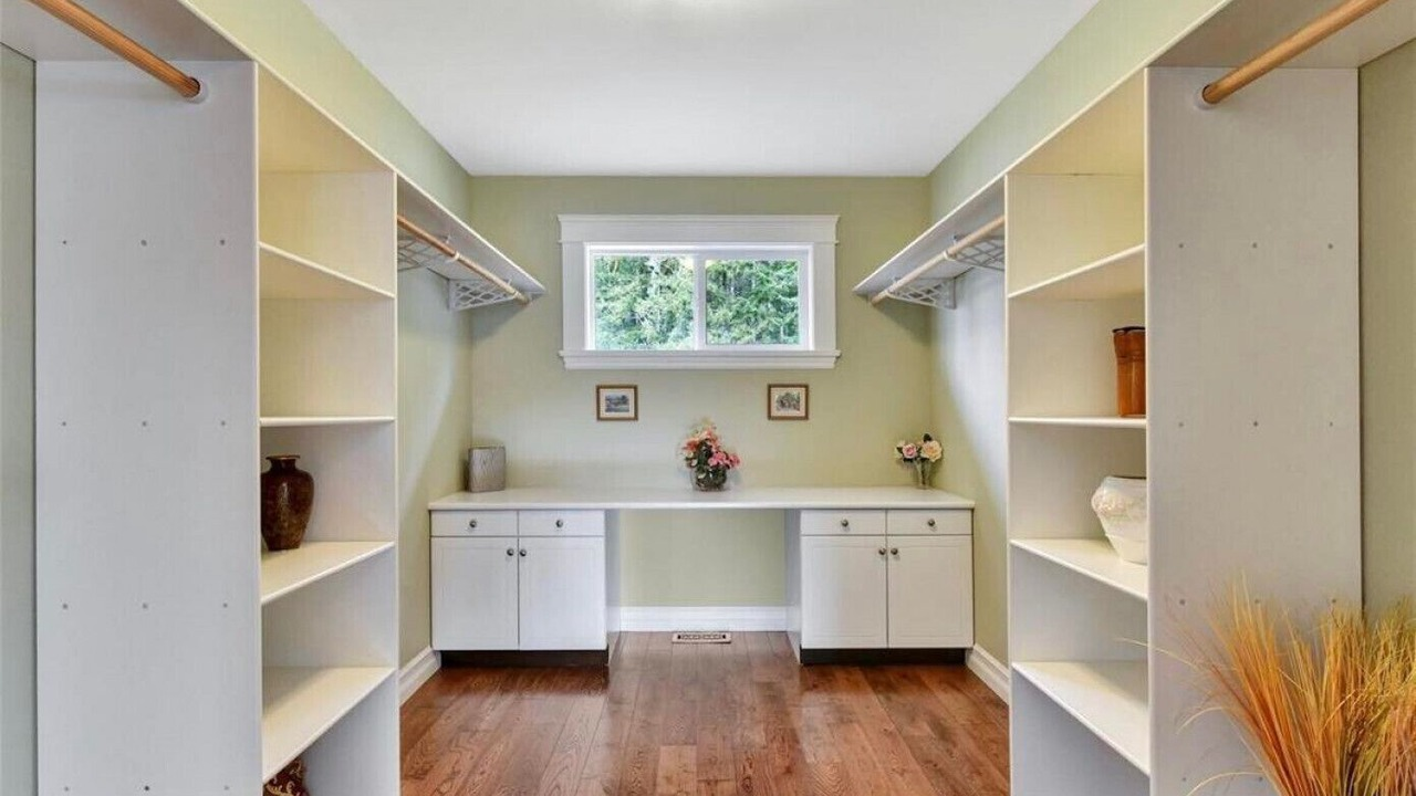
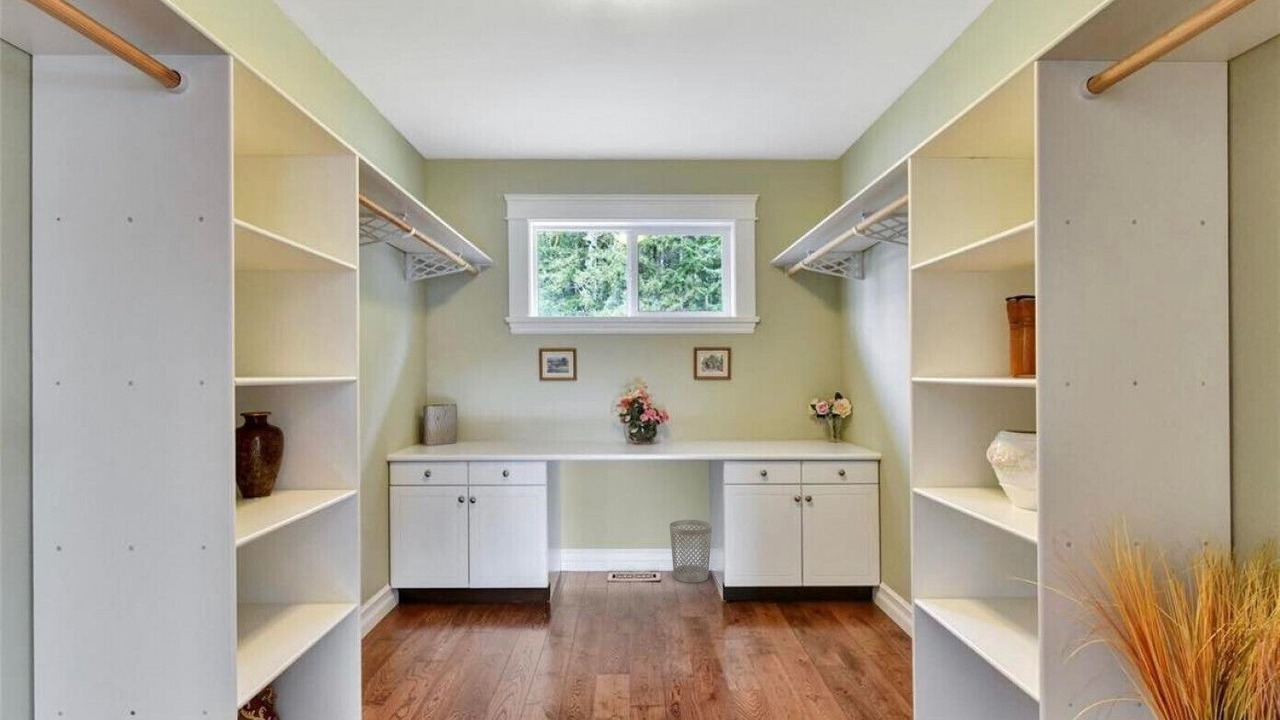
+ wastebasket (690, 551)
